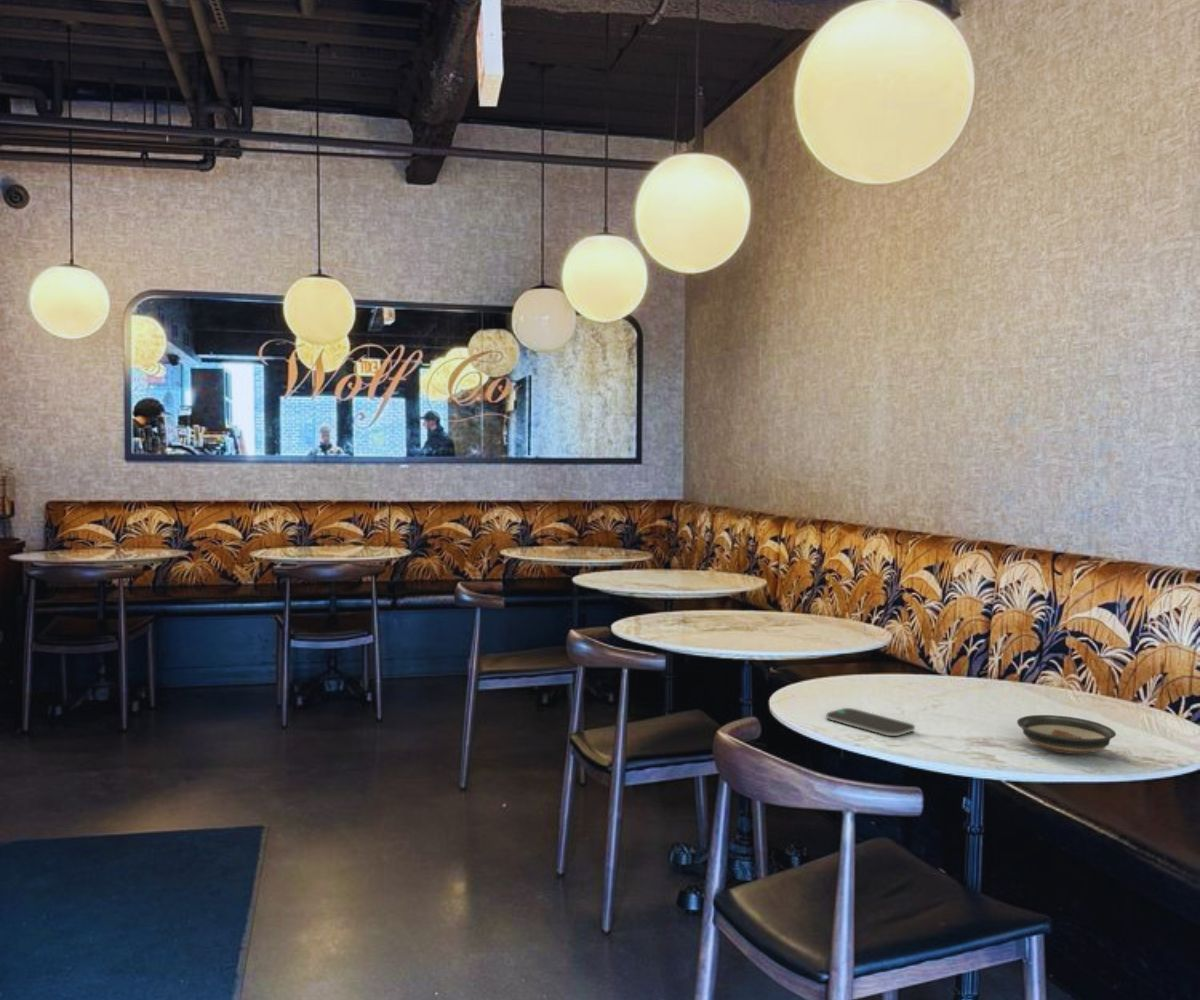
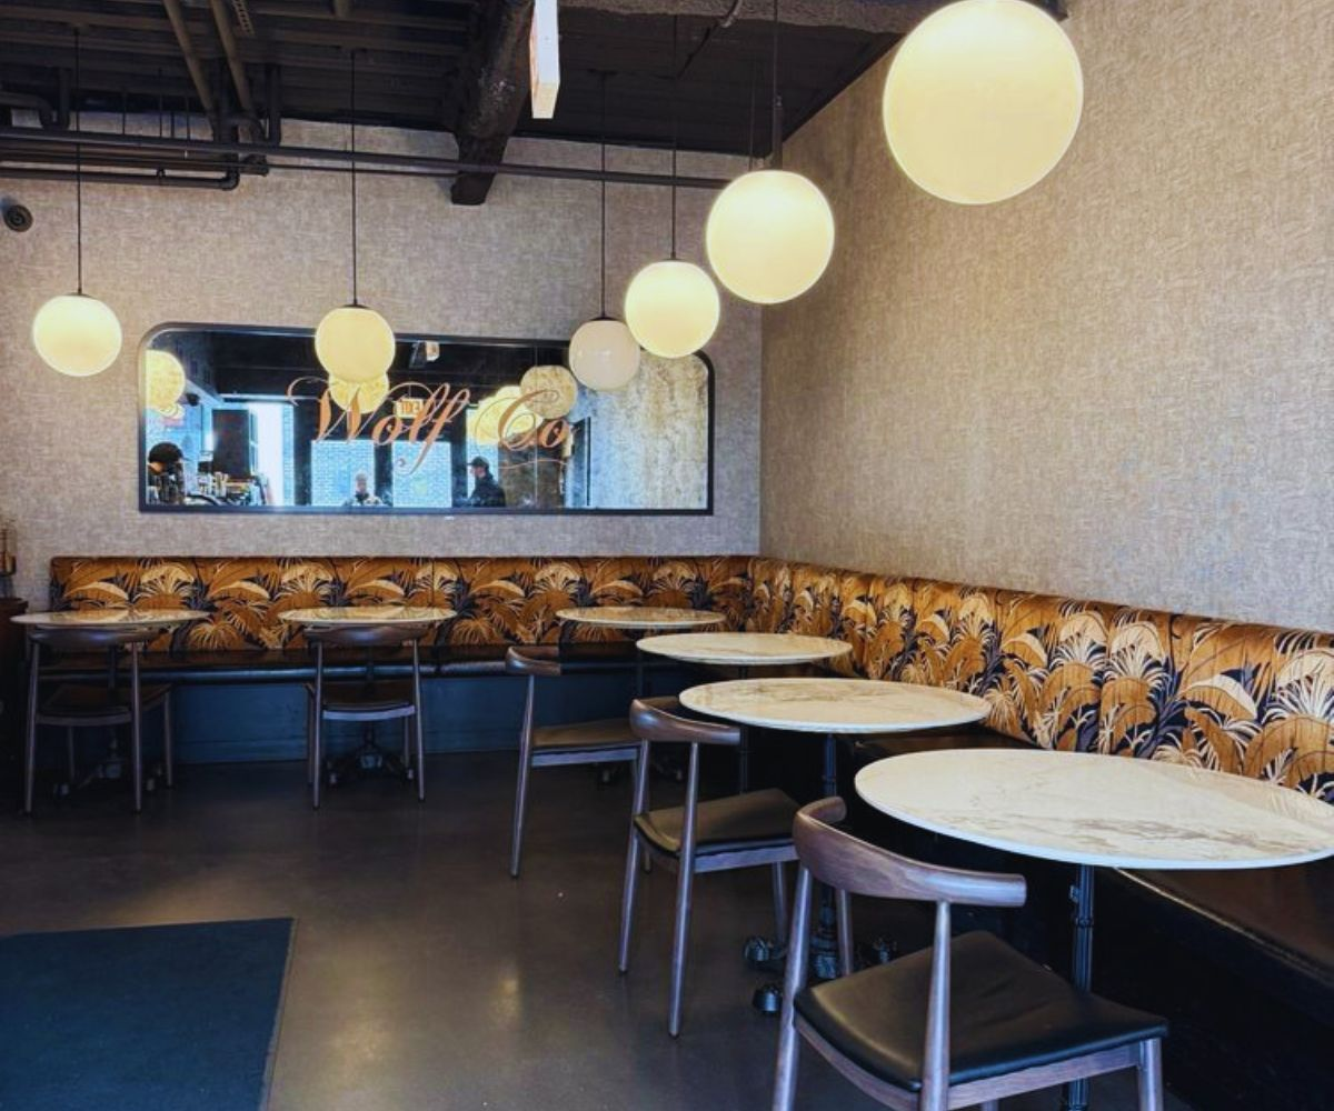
- saucer (1065, 737)
- smartphone (869, 721)
